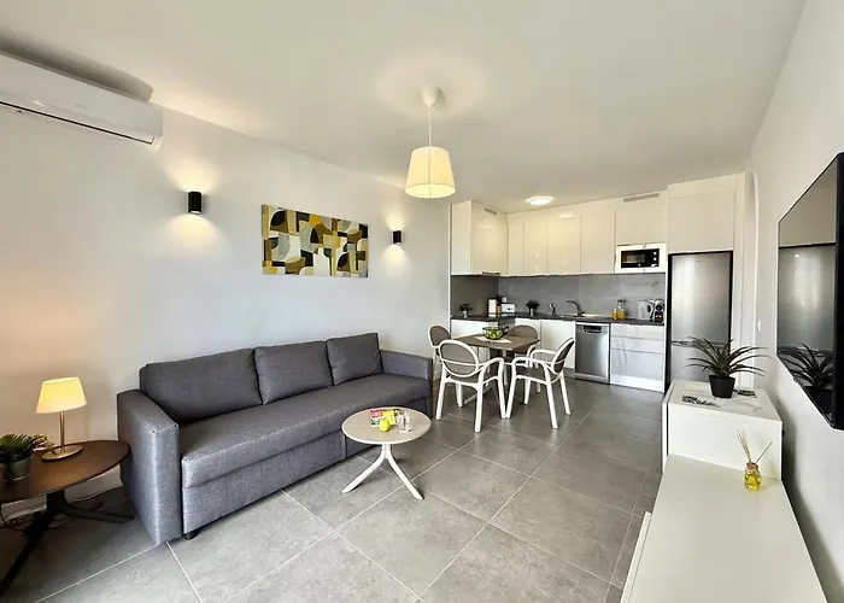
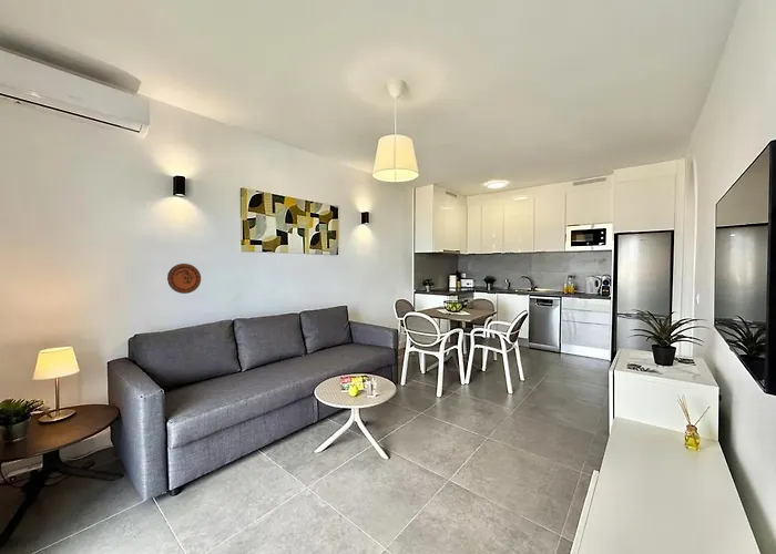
+ decorative plate (184, 278)
